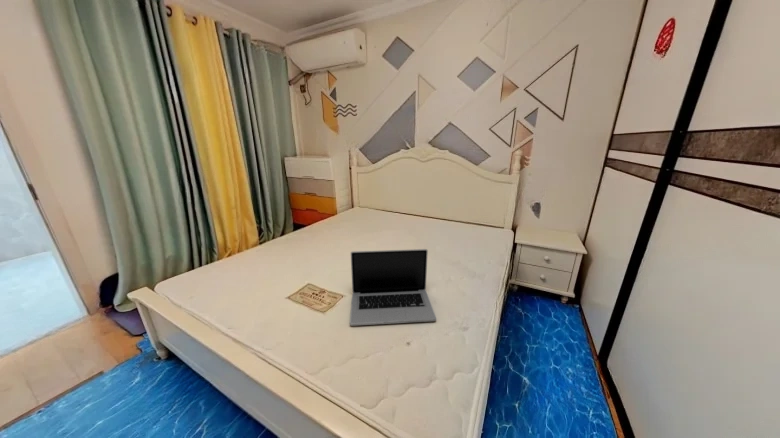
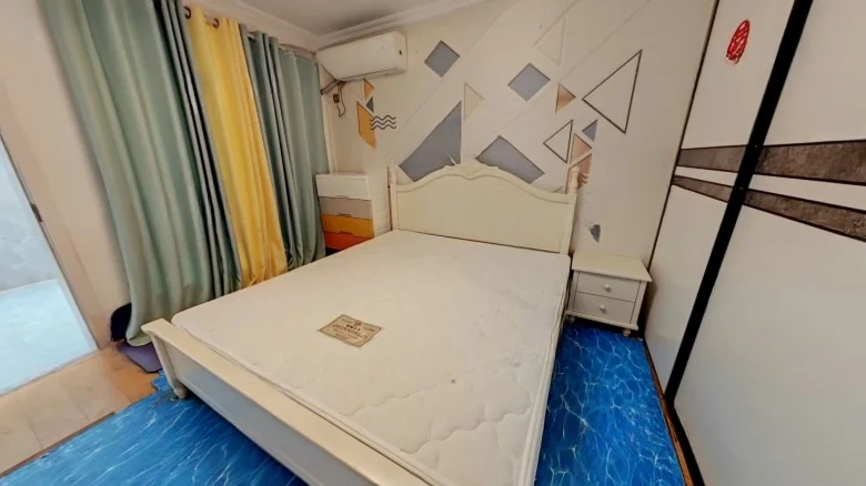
- laptop (391, 285)
